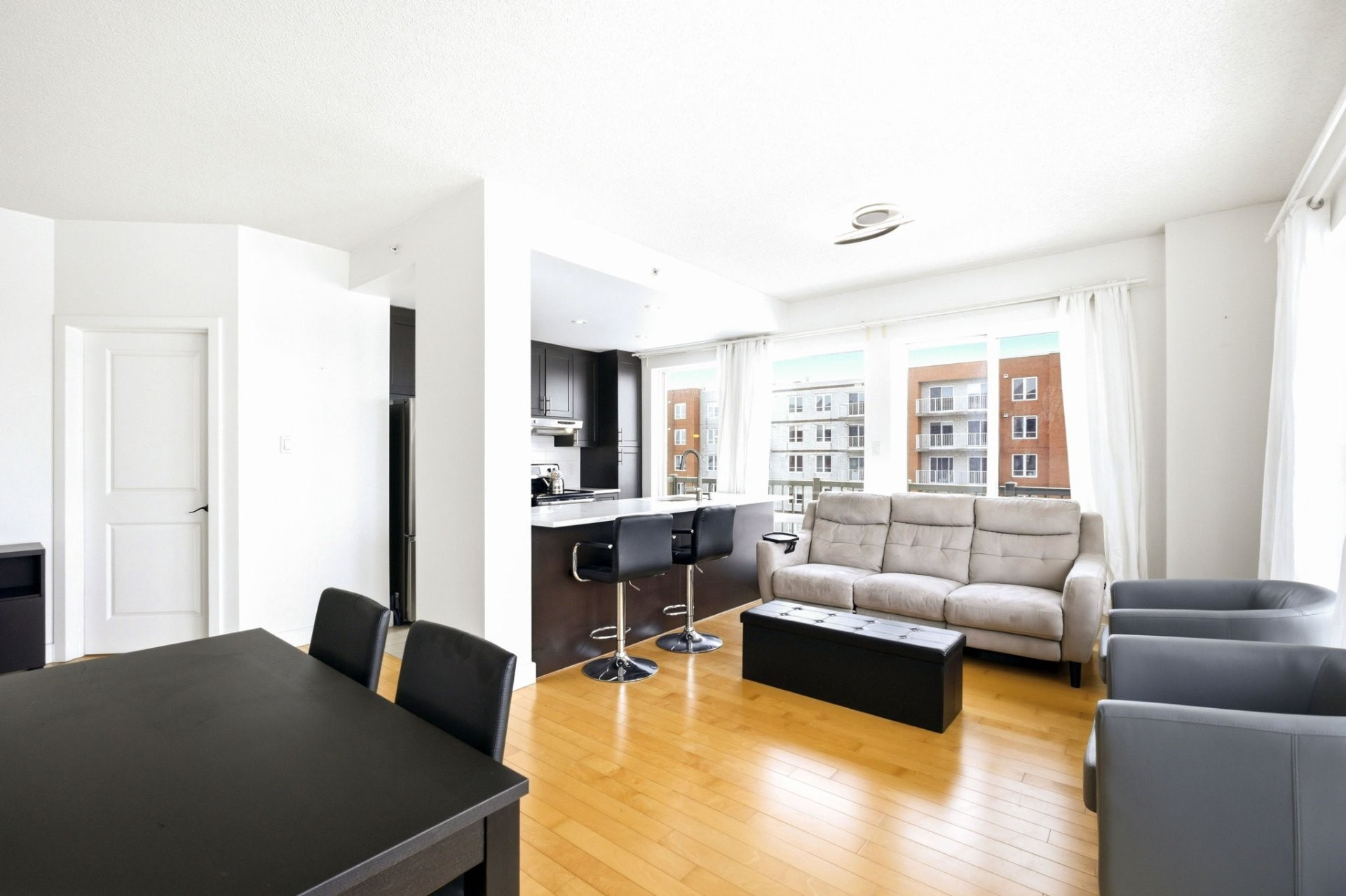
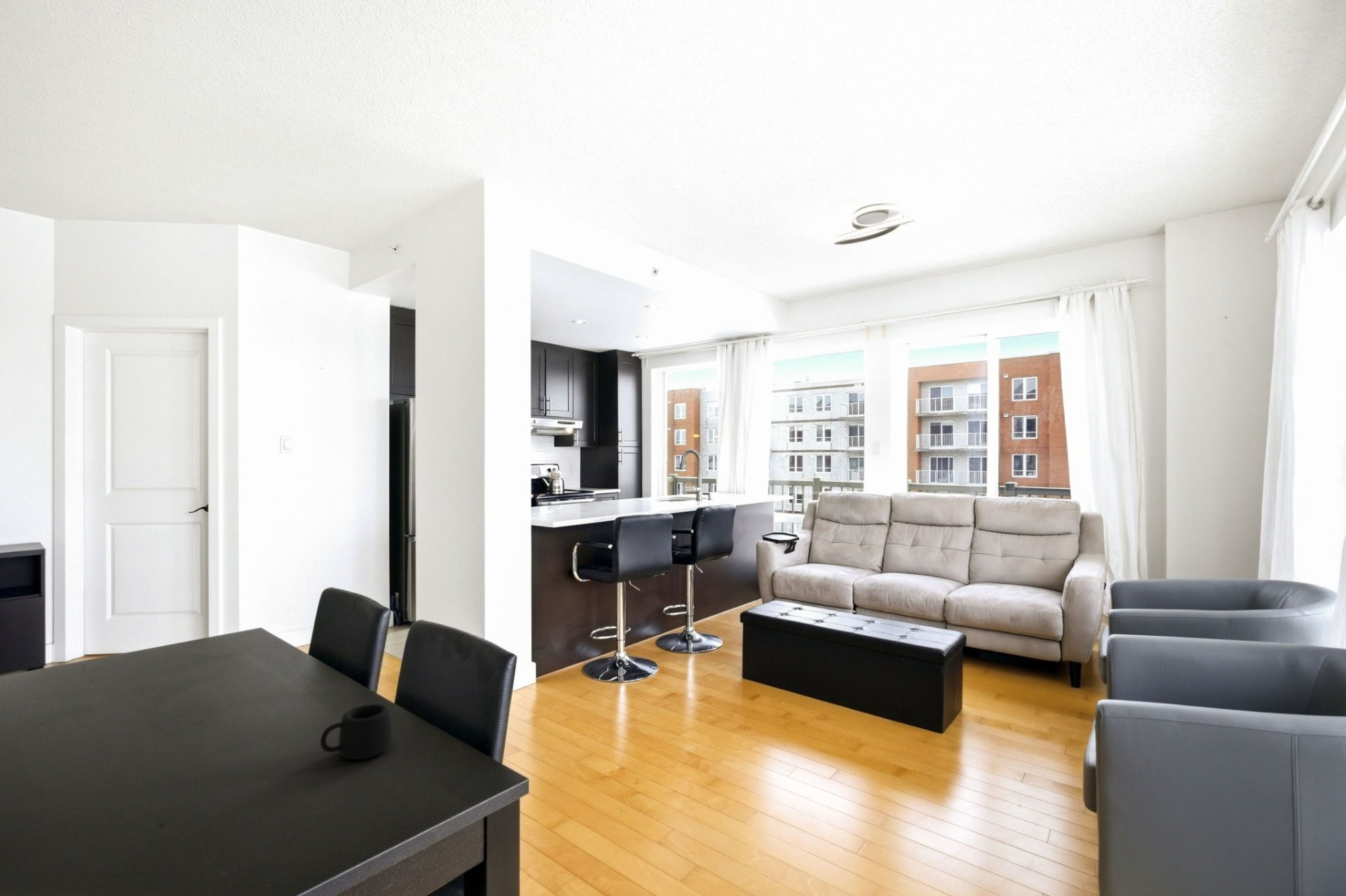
+ mug (357, 733)
